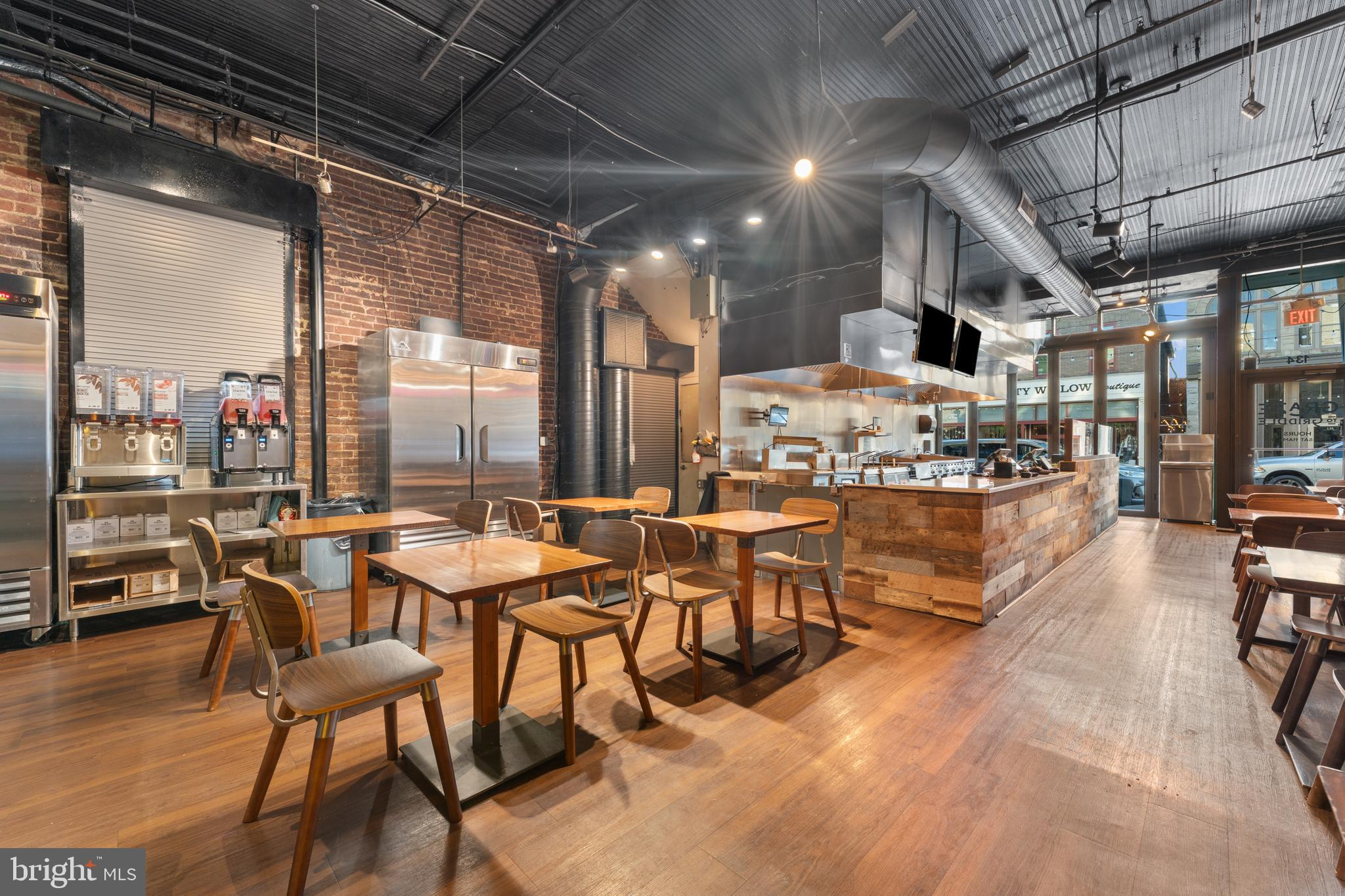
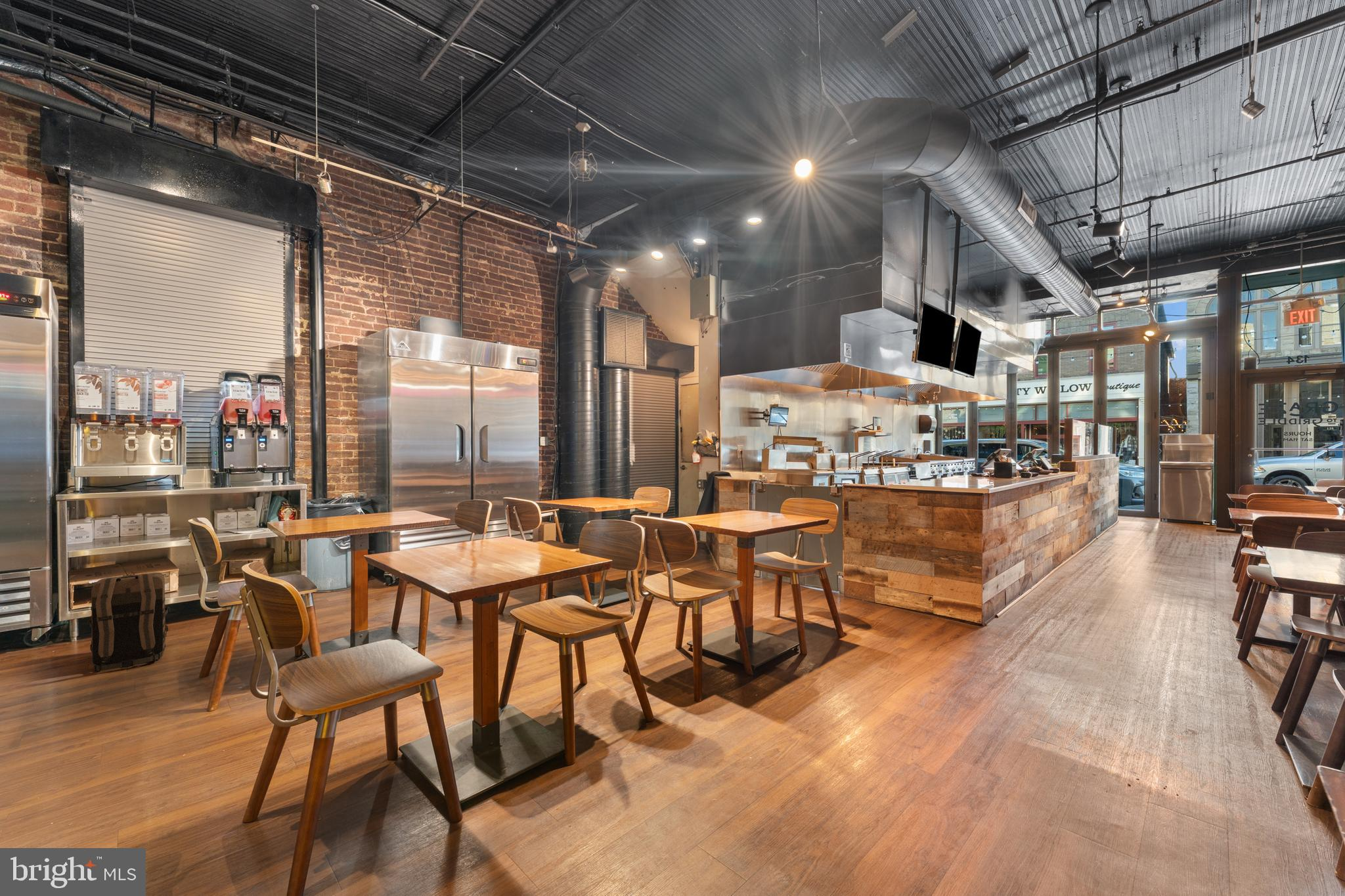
+ backpack (131, 614)
+ pendant light (583, 154)
